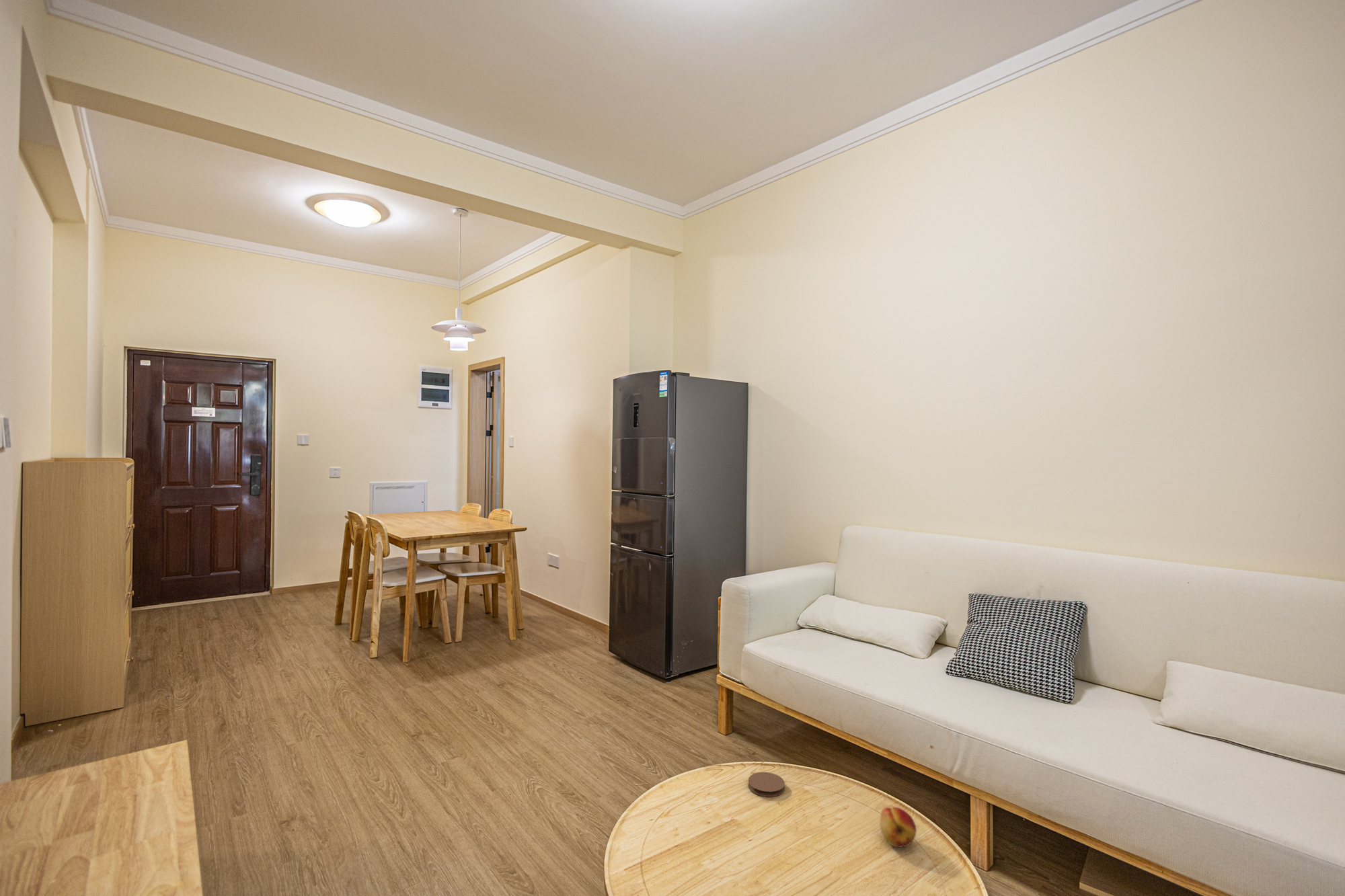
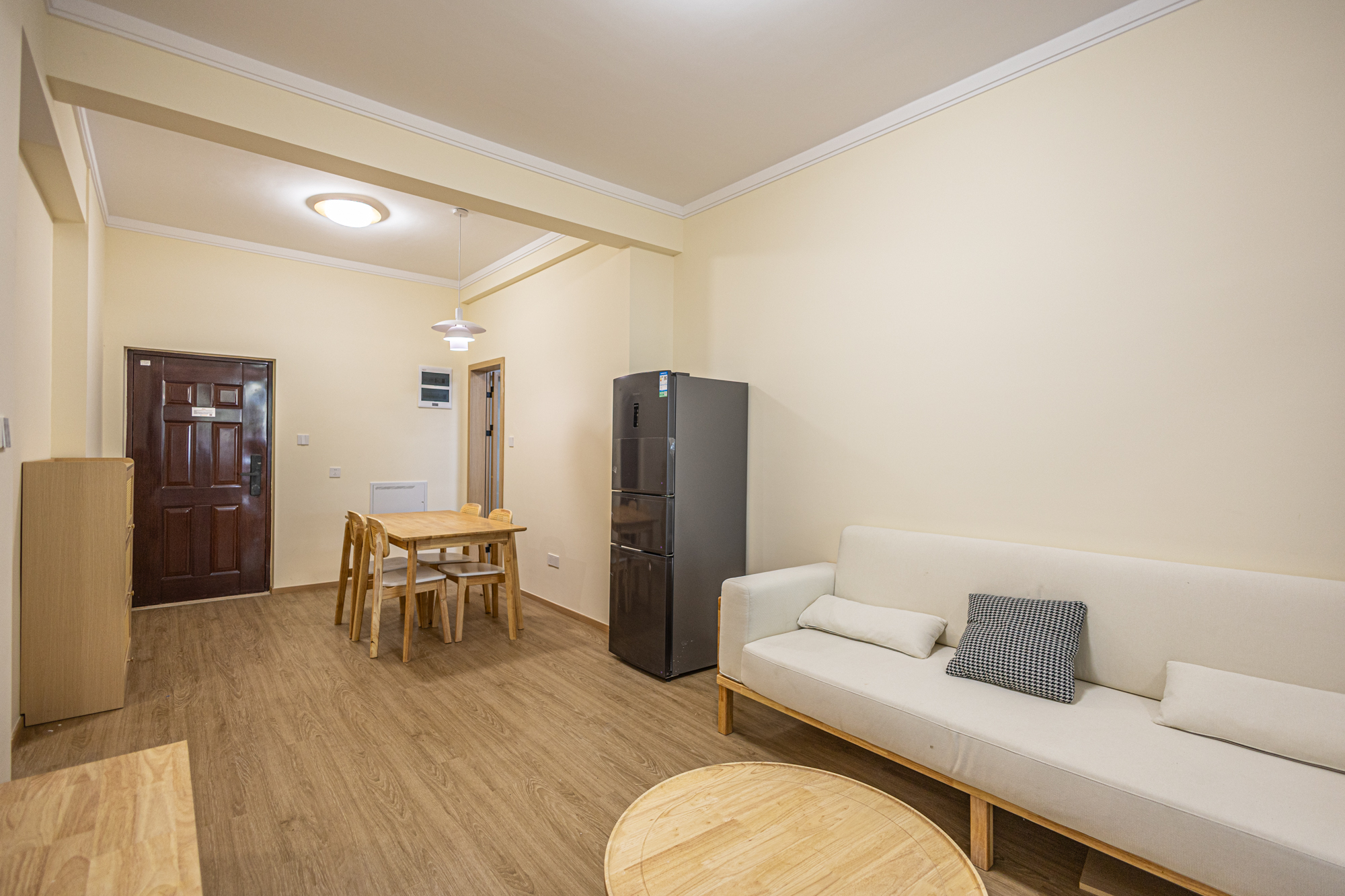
- fruit (897, 825)
- coaster (766, 784)
